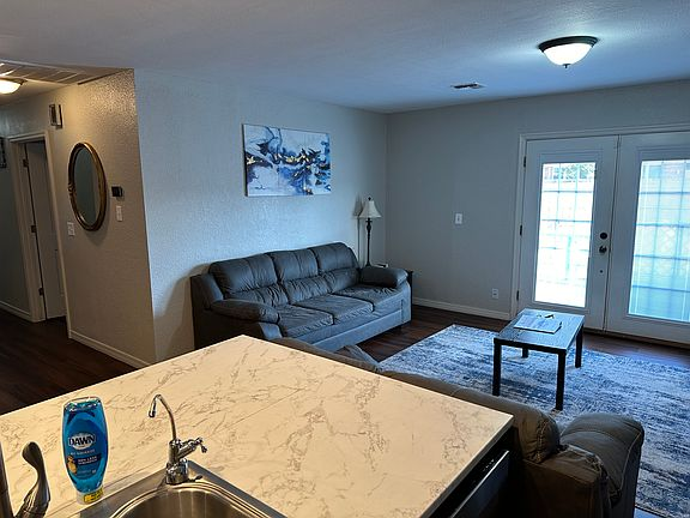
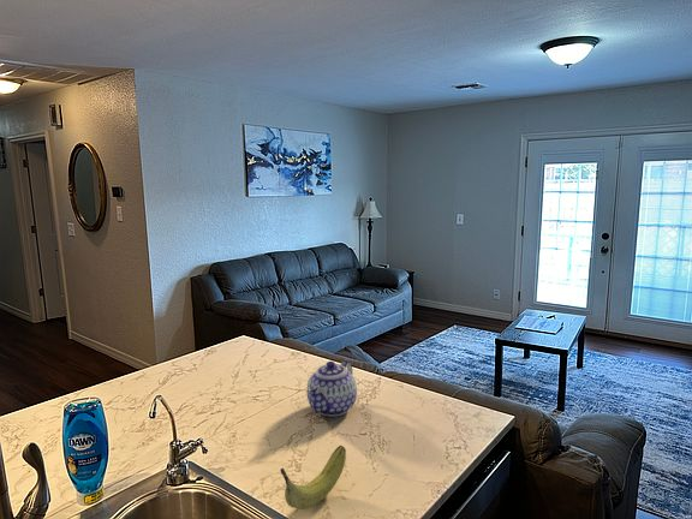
+ fruit (318, 475)
+ teapot (332, 384)
